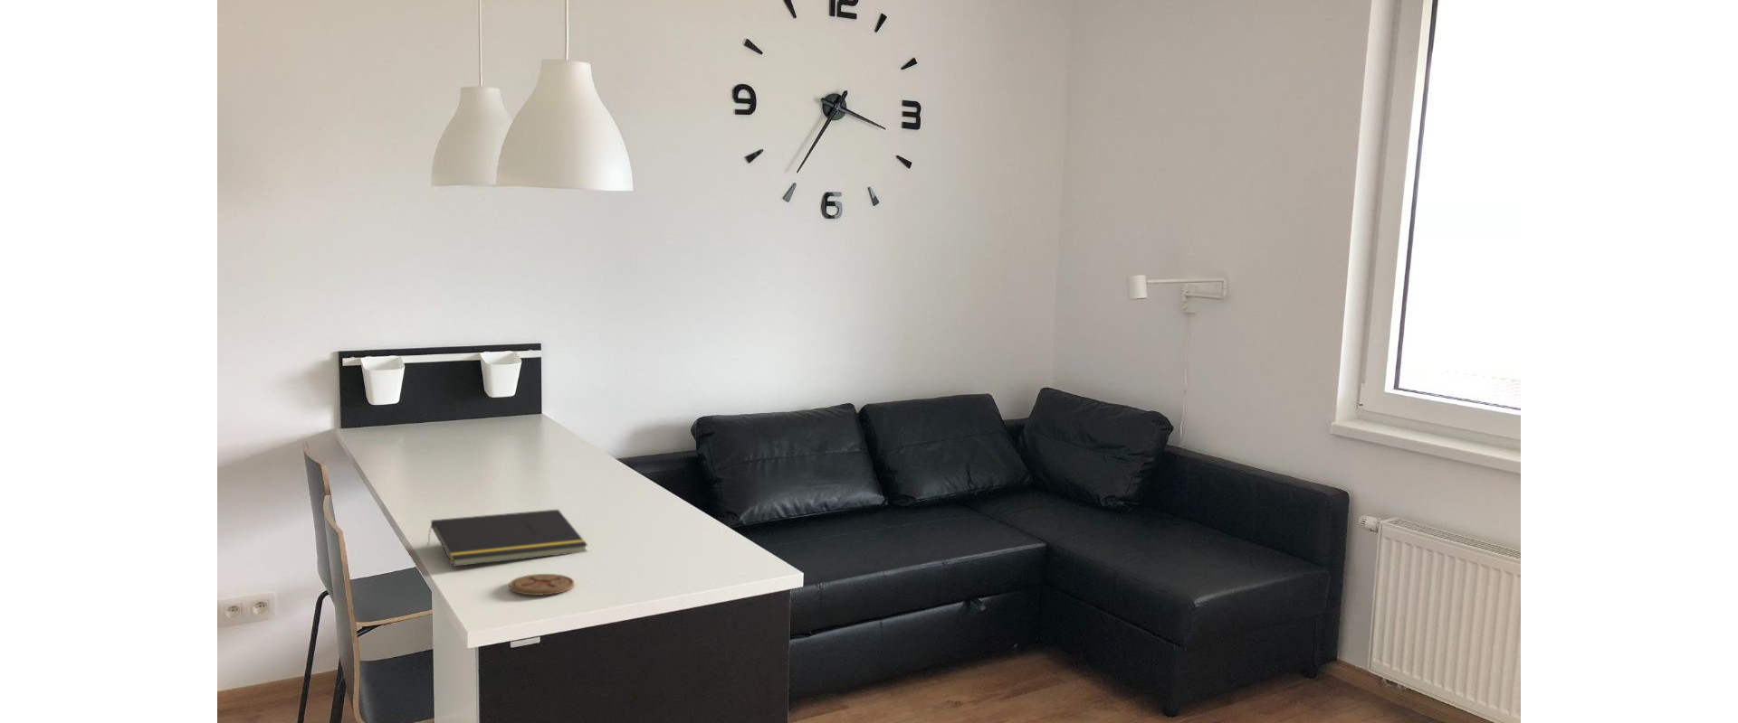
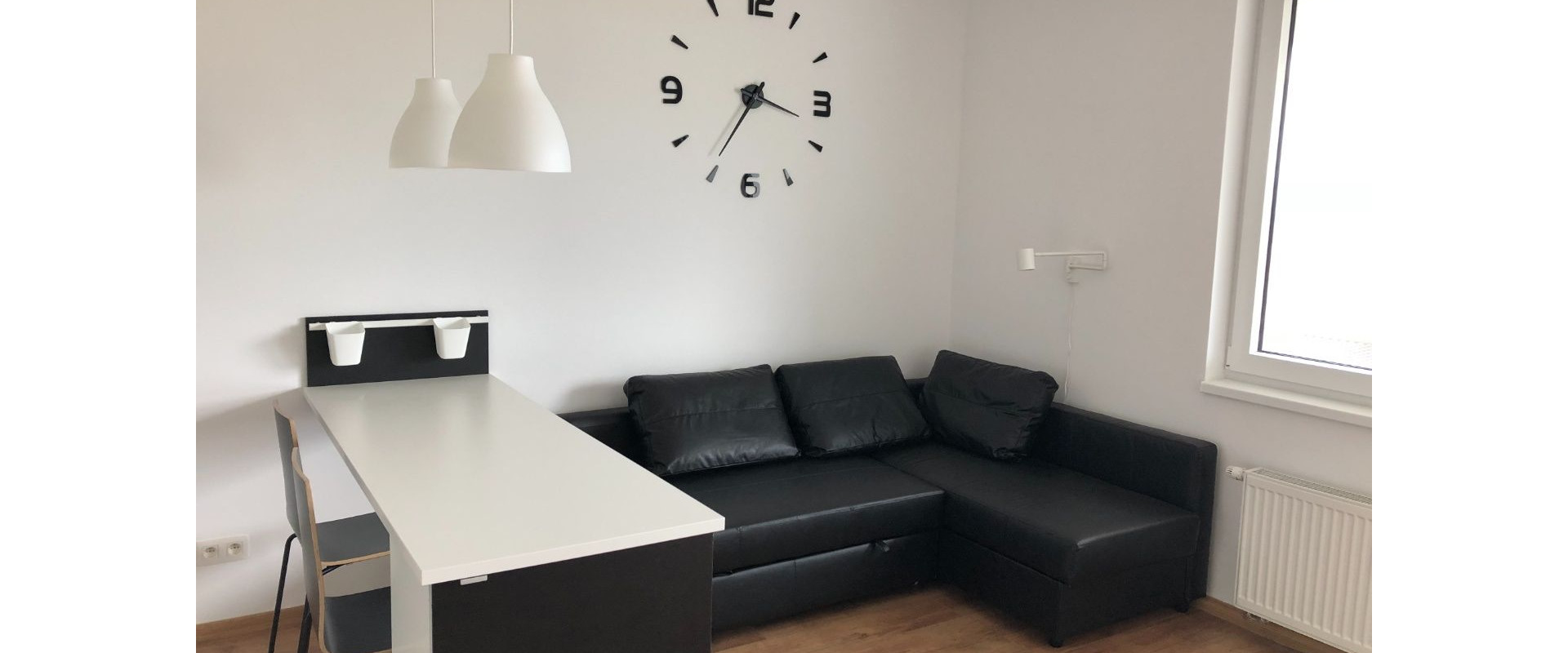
- notepad (509, 536)
- coaster (541, 583)
